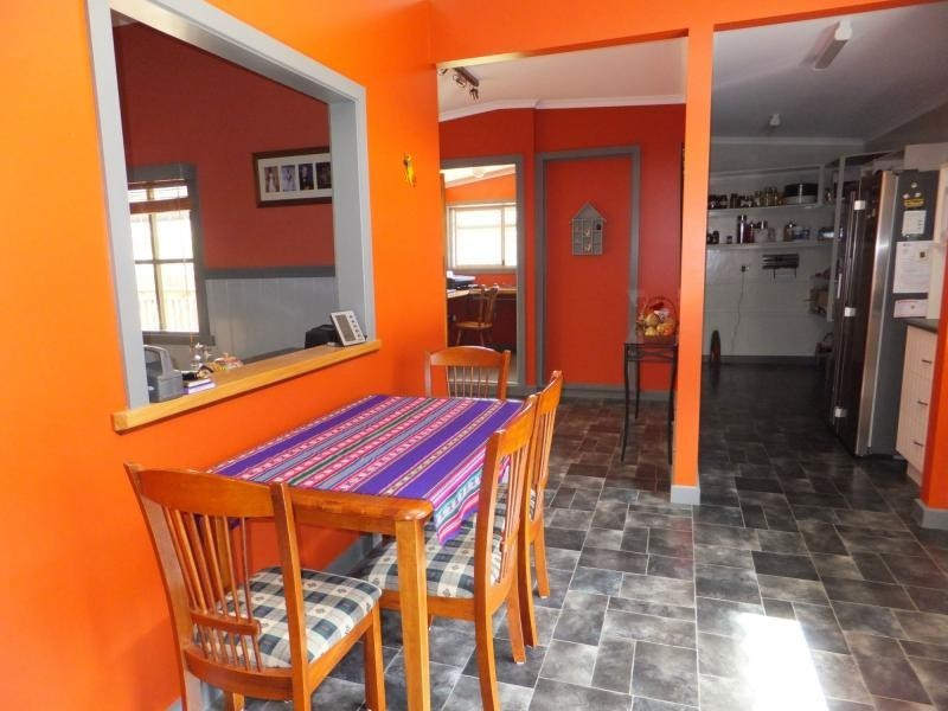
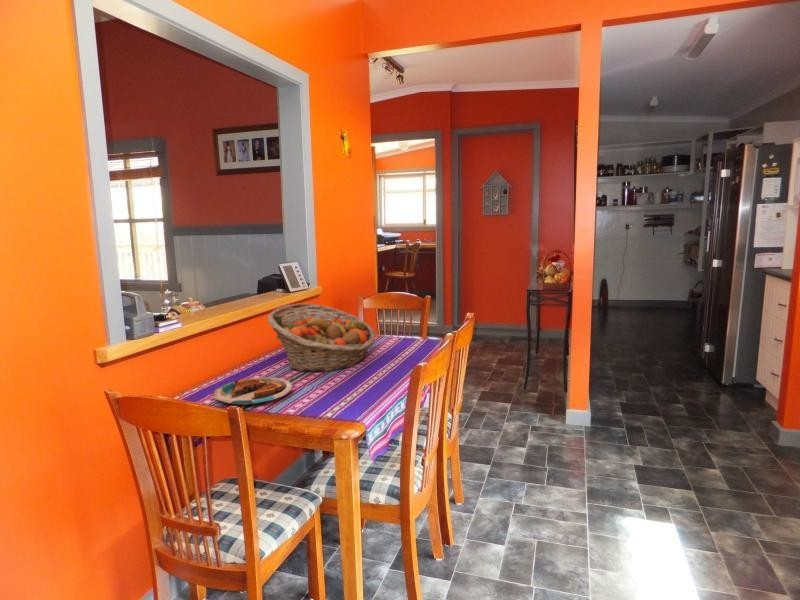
+ fruit basket (323, 334)
+ plate (252, 390)
